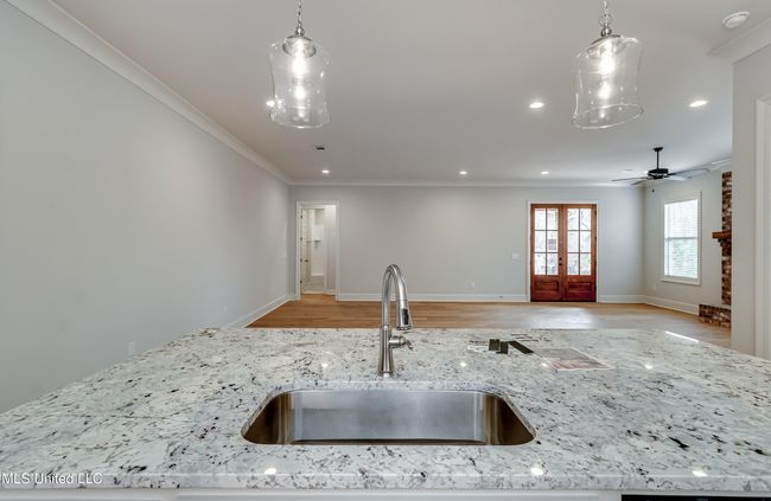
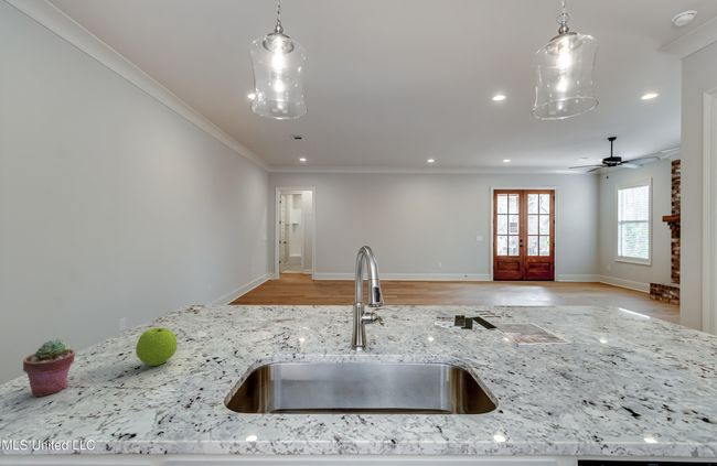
+ apple (157, 346)
+ potted succulent (50, 365)
